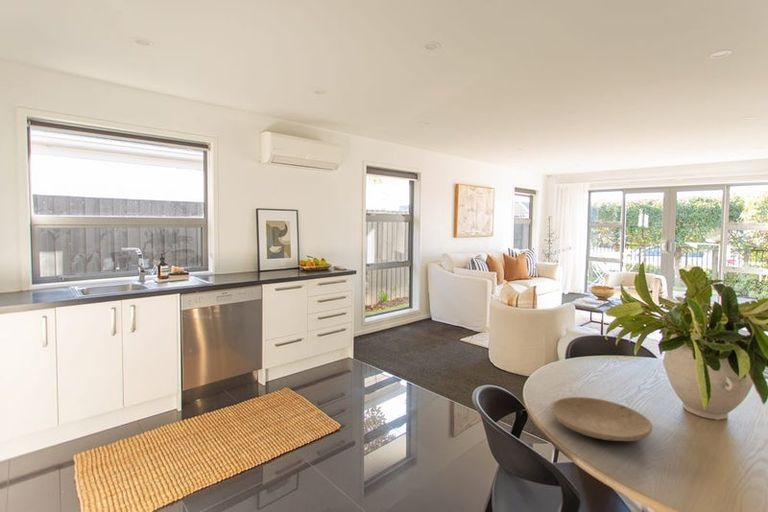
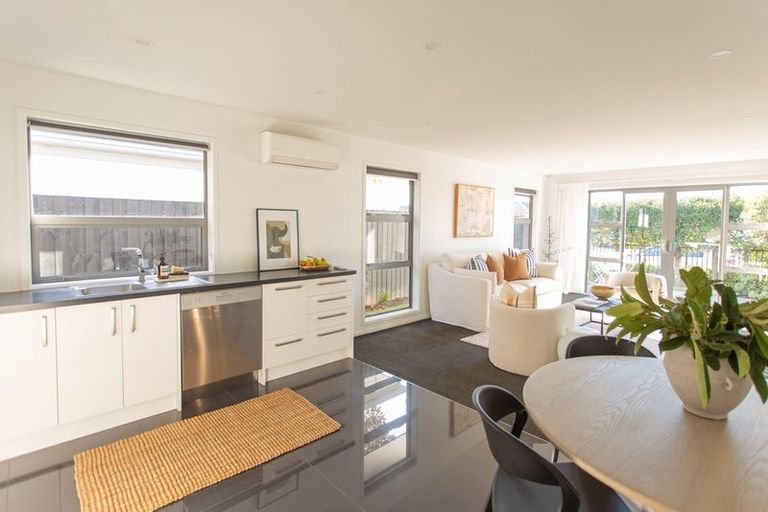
- plate (598, 421)
